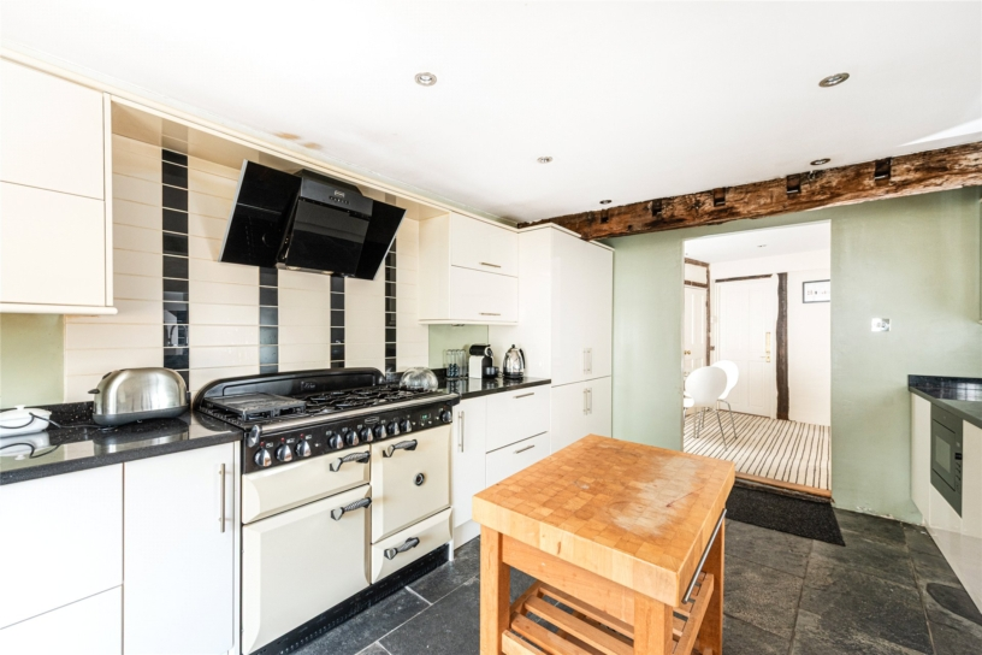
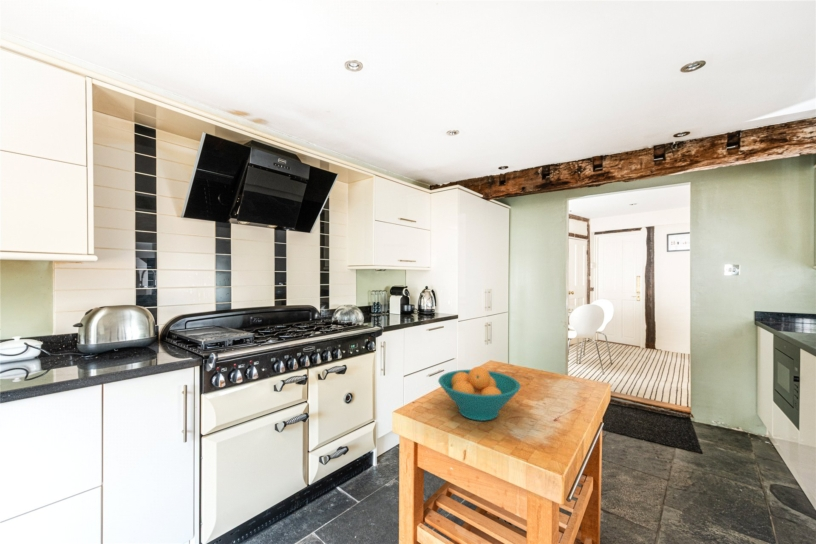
+ fruit bowl (478, 389)
